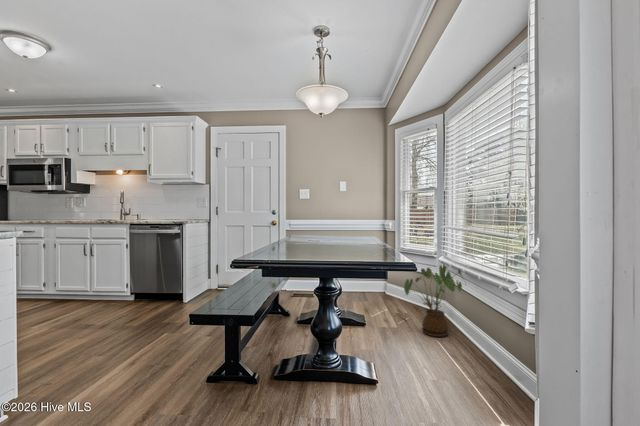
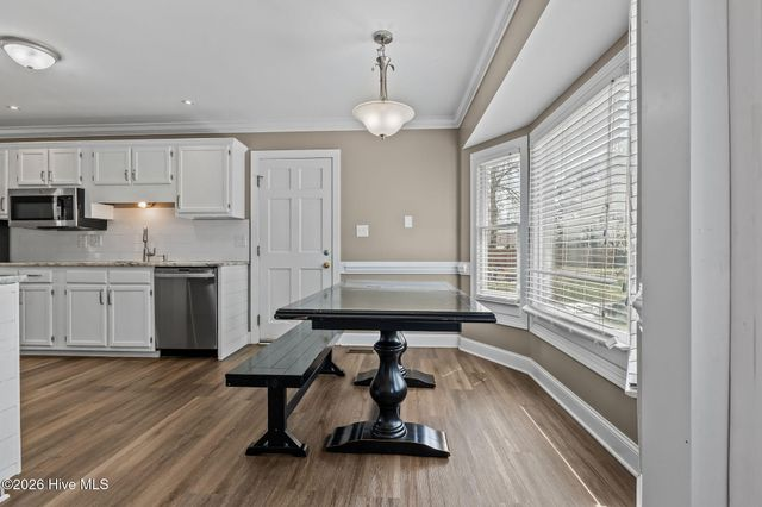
- house plant (433, 300)
